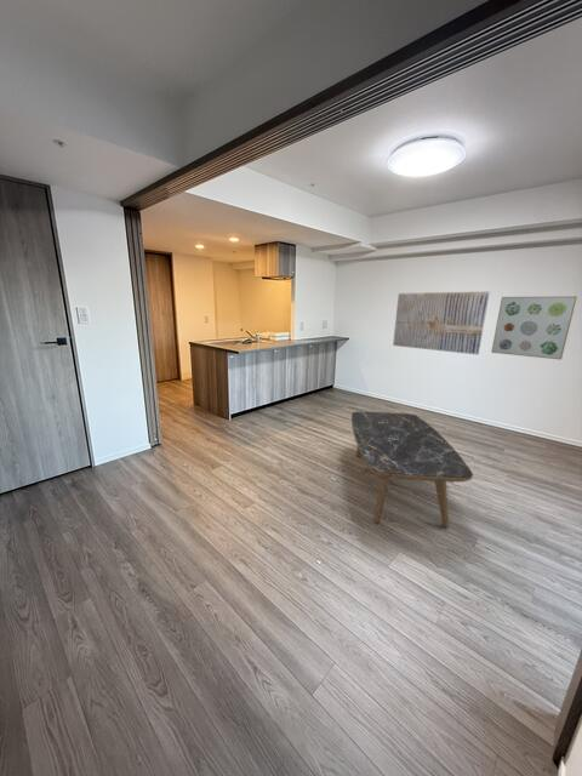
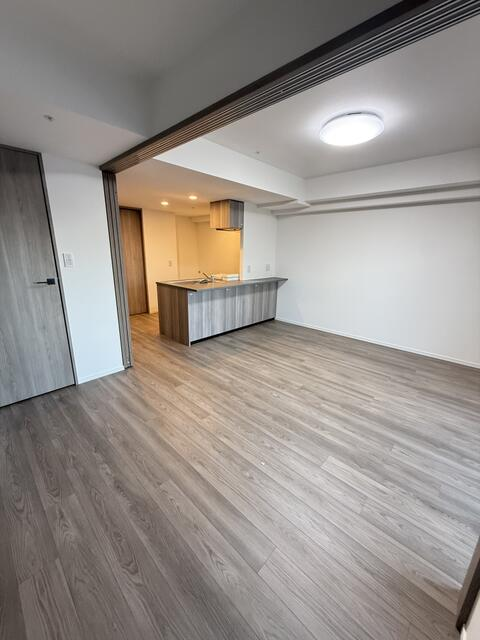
- wall art (435, 321)
- wall art (530, 326)
- coffee table (395, 461)
